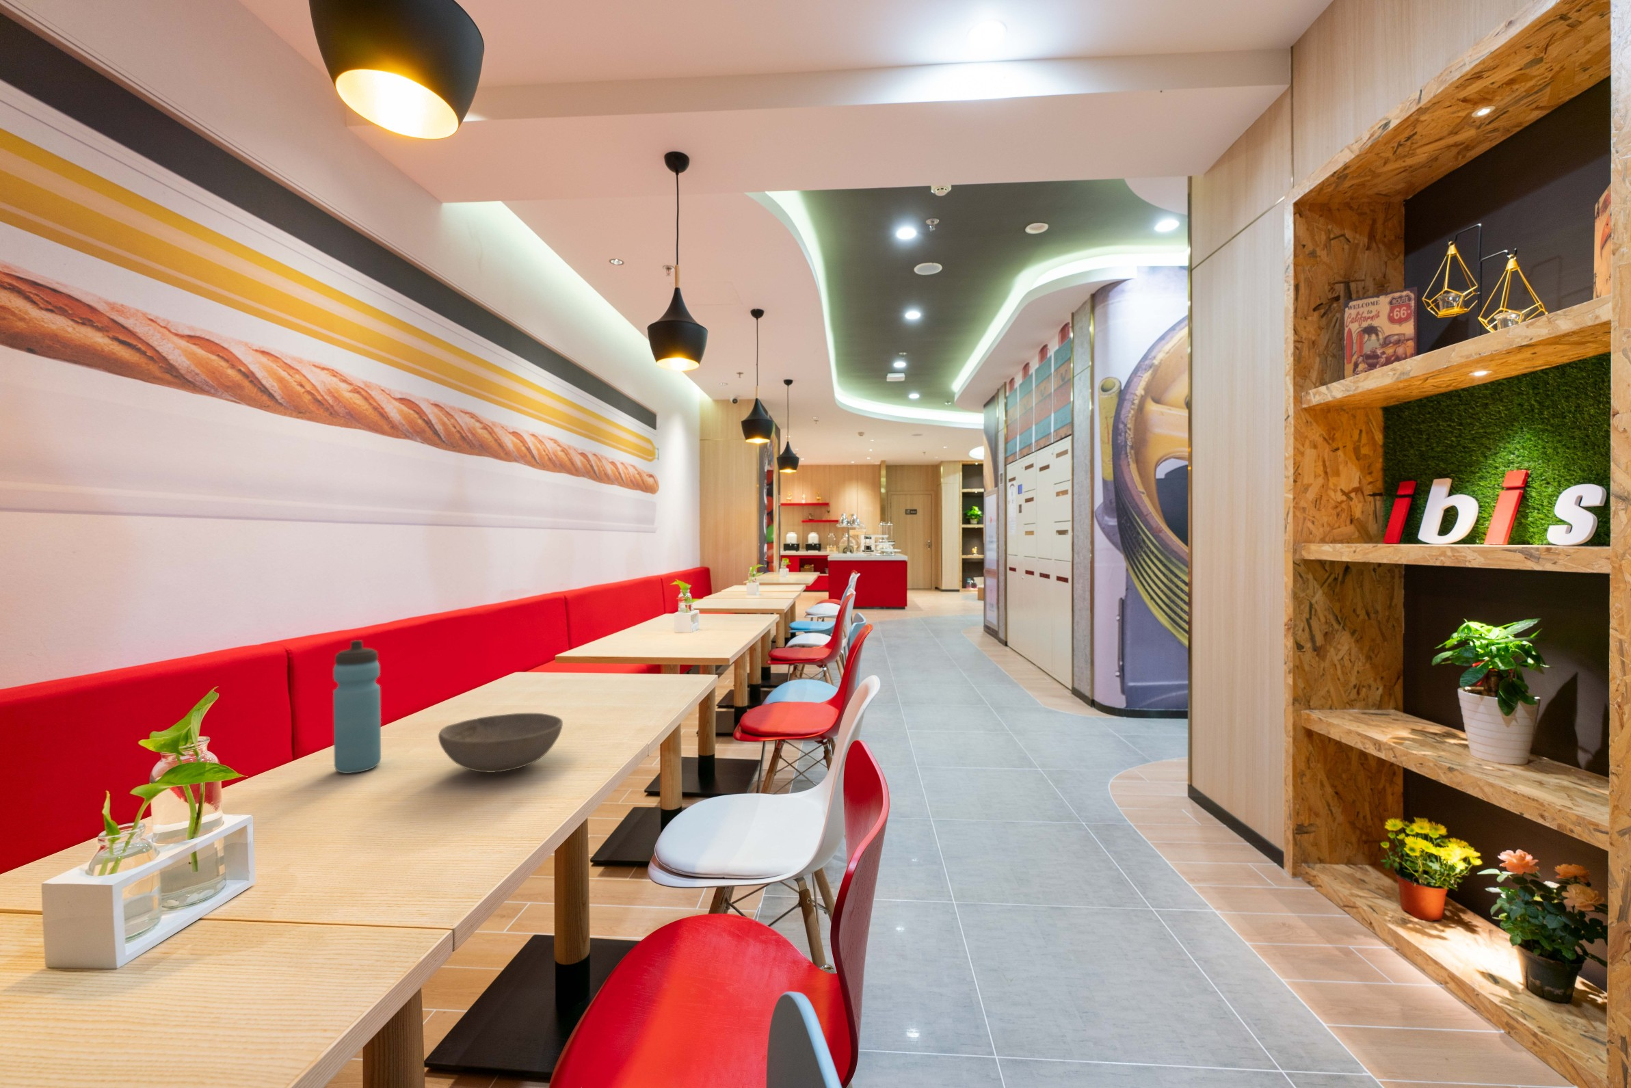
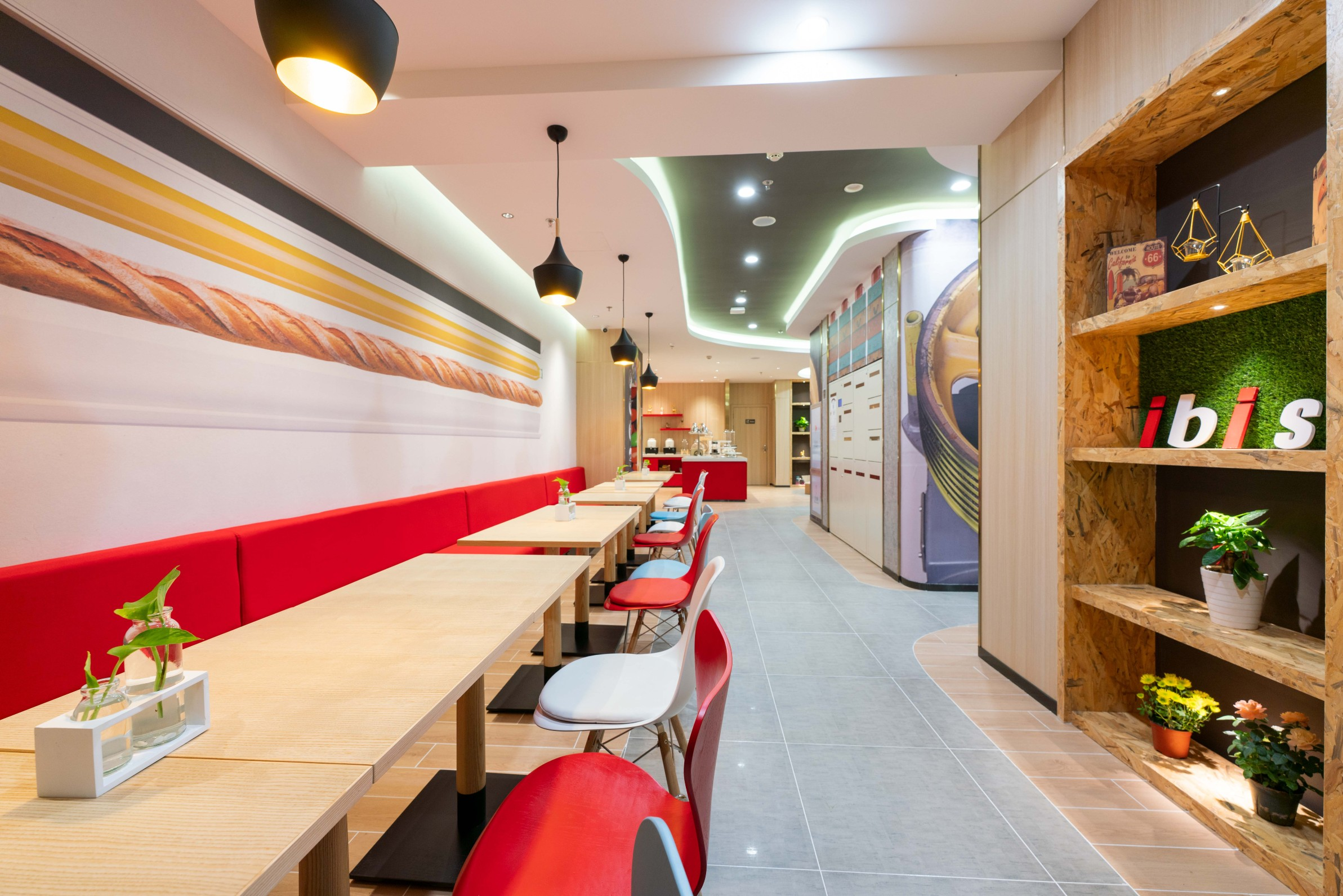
- bowl (502, 746)
- water bottle (357, 703)
